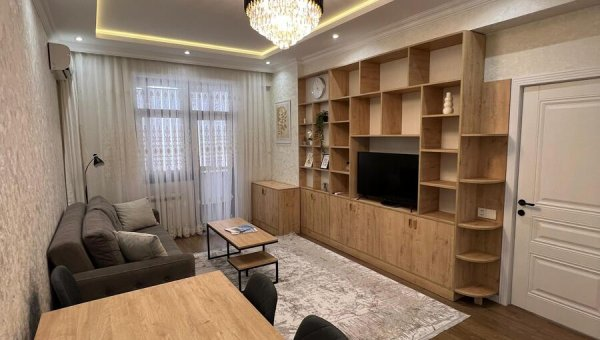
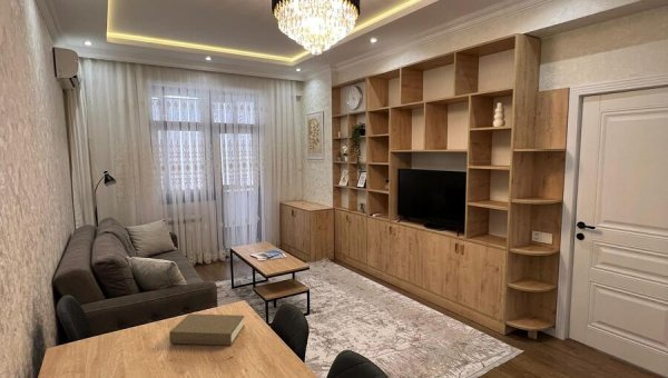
+ book (208, 328)
